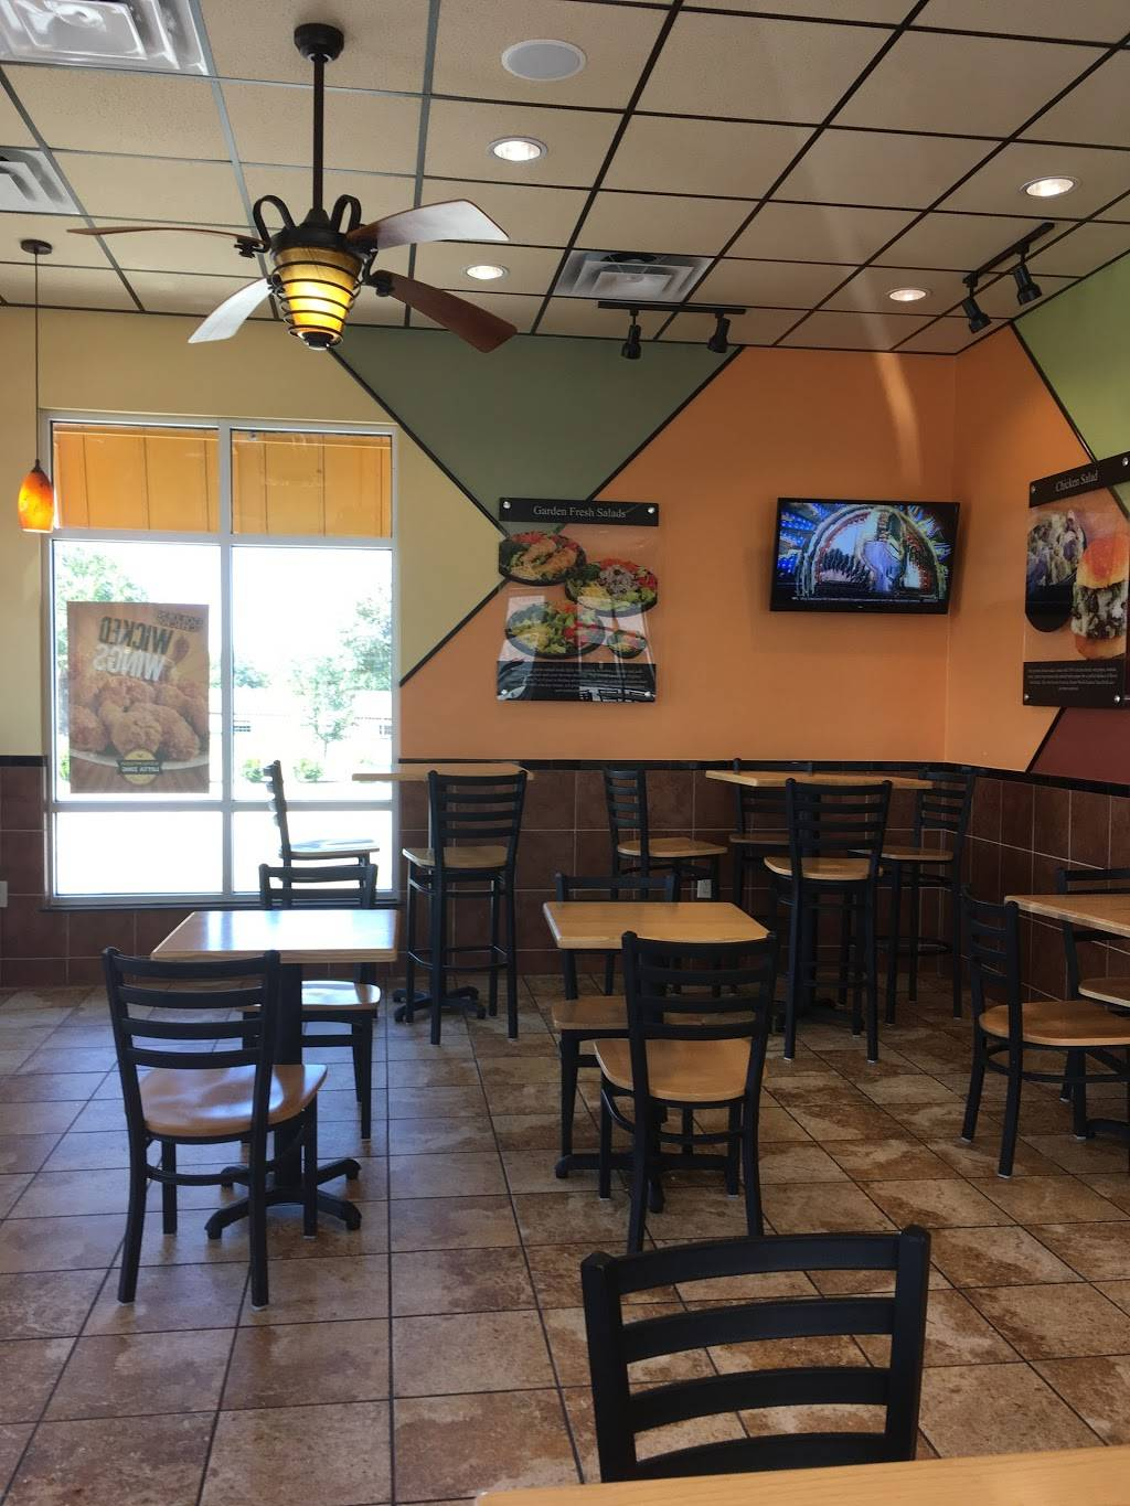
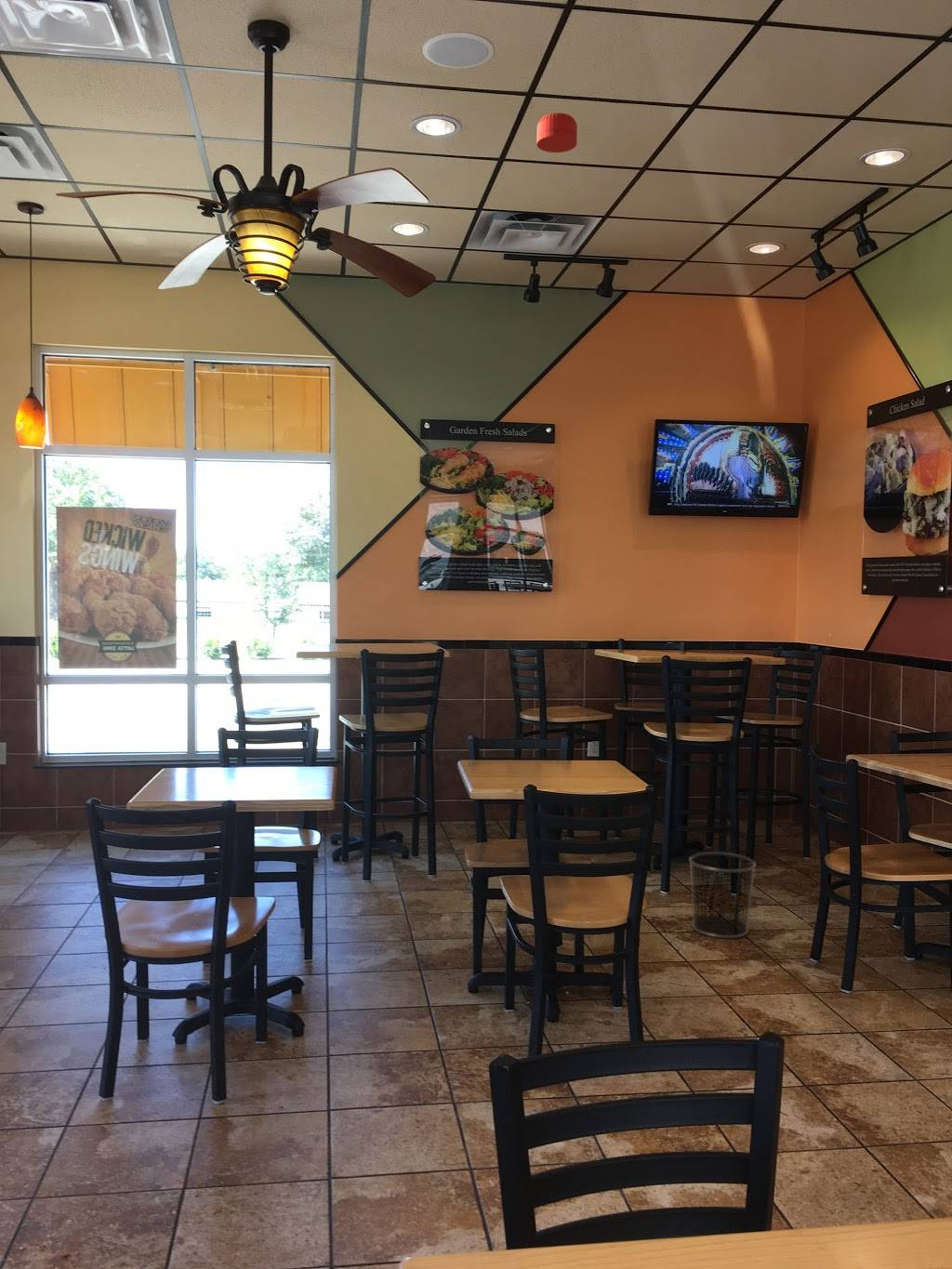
+ waste bin (721, 894)
+ smoke detector (557, 132)
